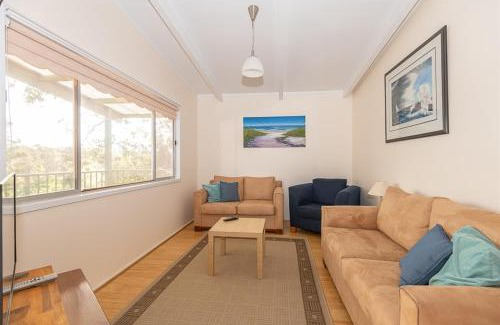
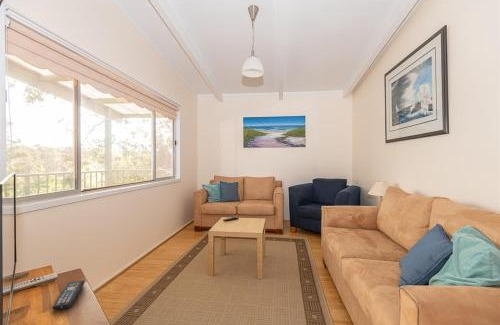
+ remote control (70, 293)
